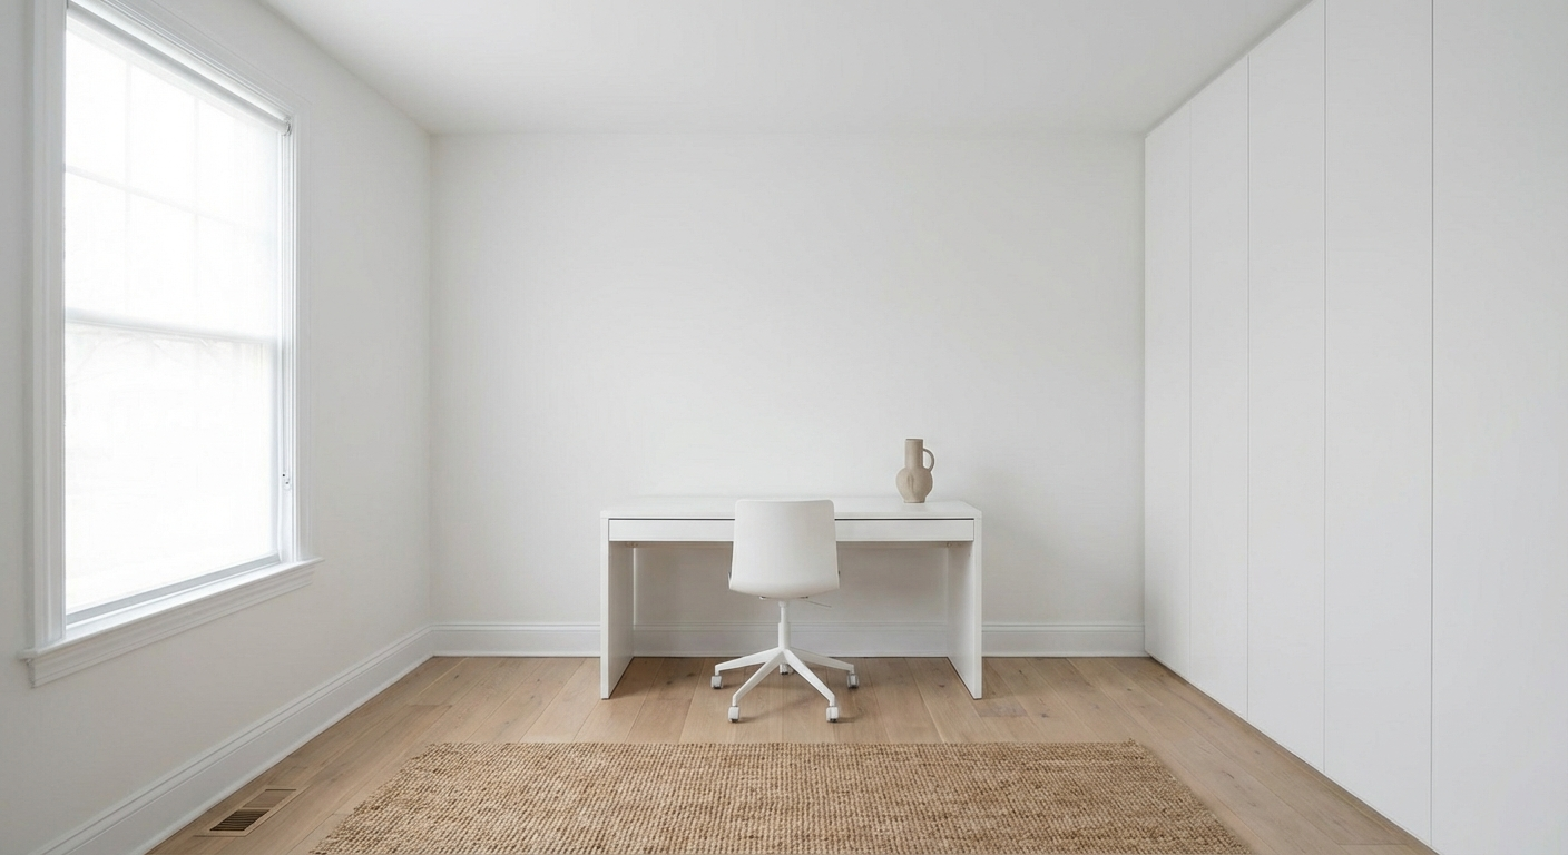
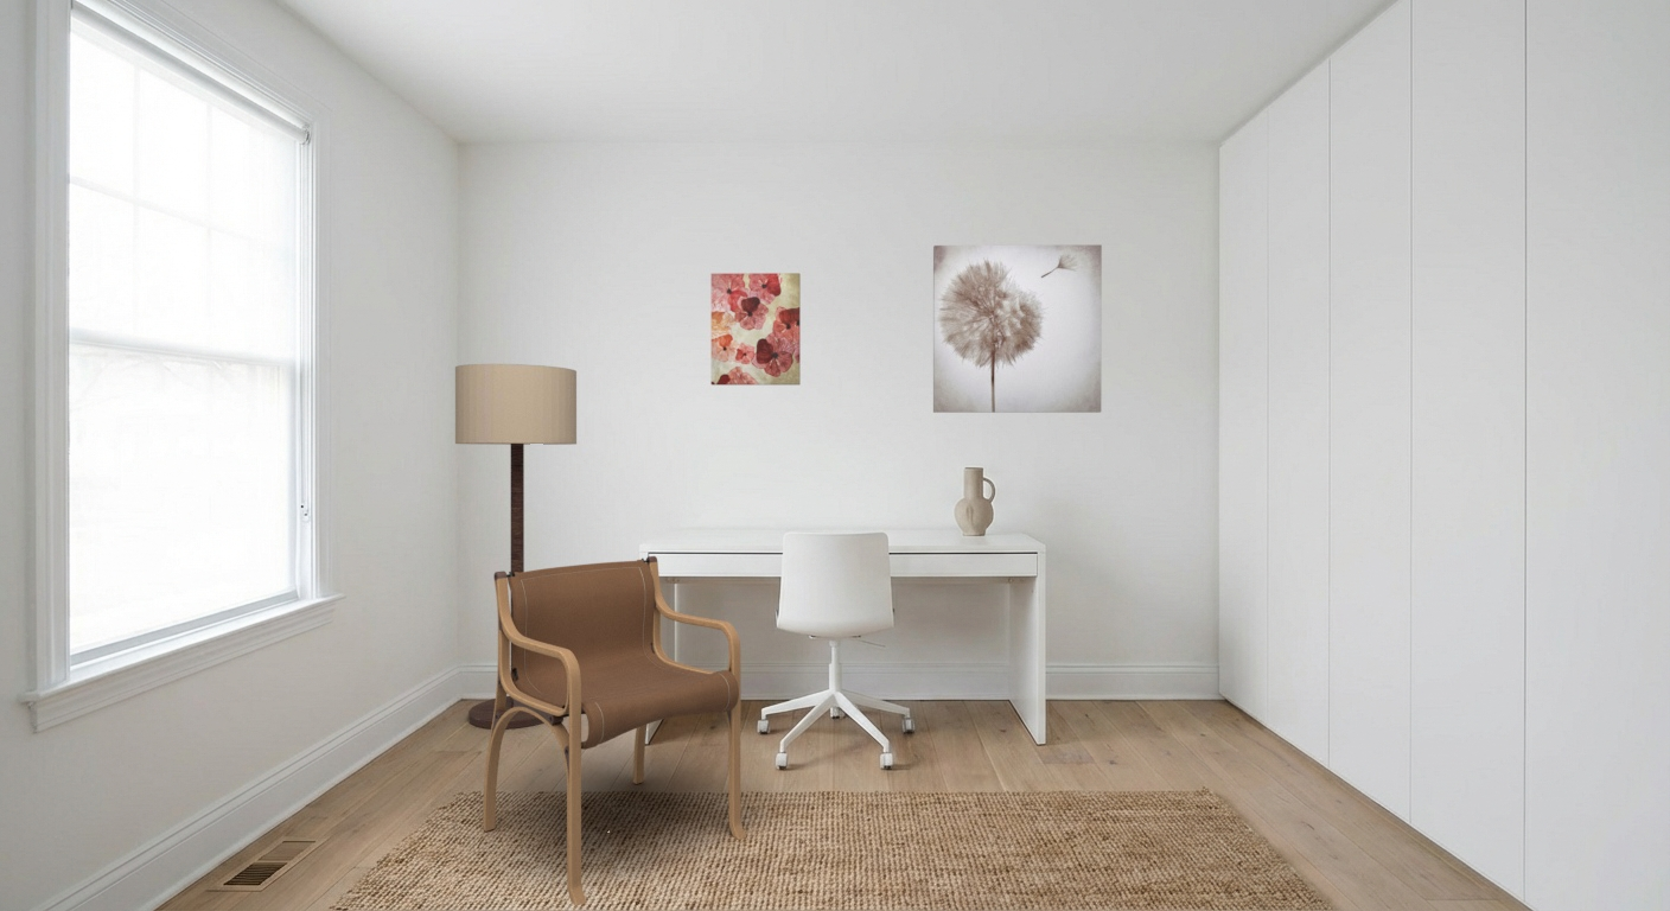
+ wall art (1016, 329)
+ wall art (756, 329)
+ armchair (613, 701)
+ floor lamp (517, 542)
